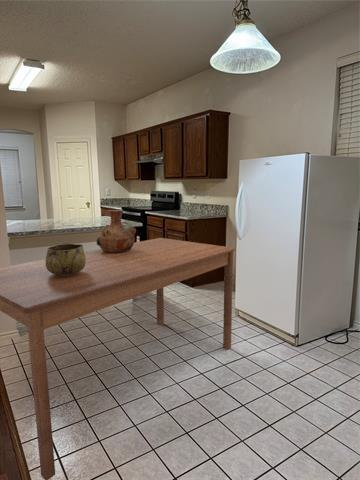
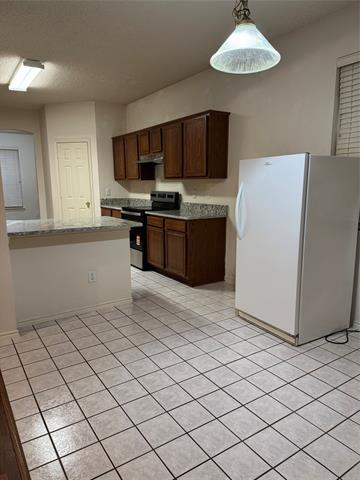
- vase (115, 230)
- dining table (117, 303)
- decorative bowl (66, 259)
